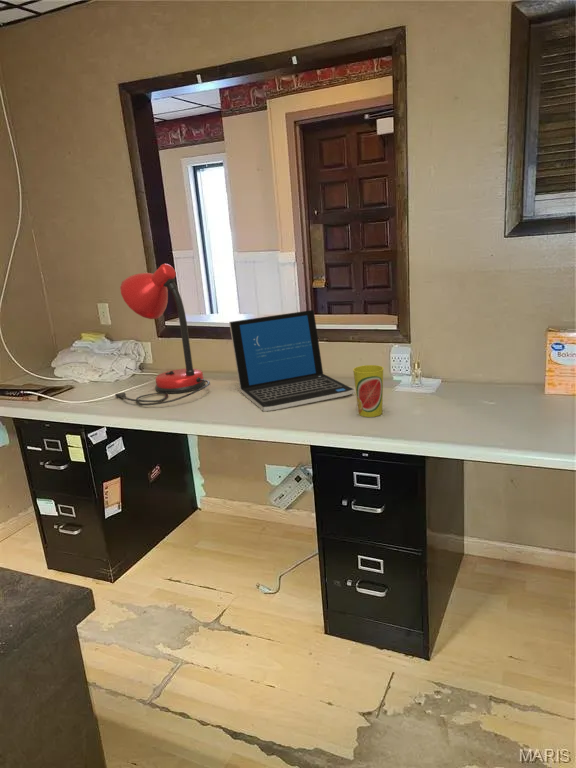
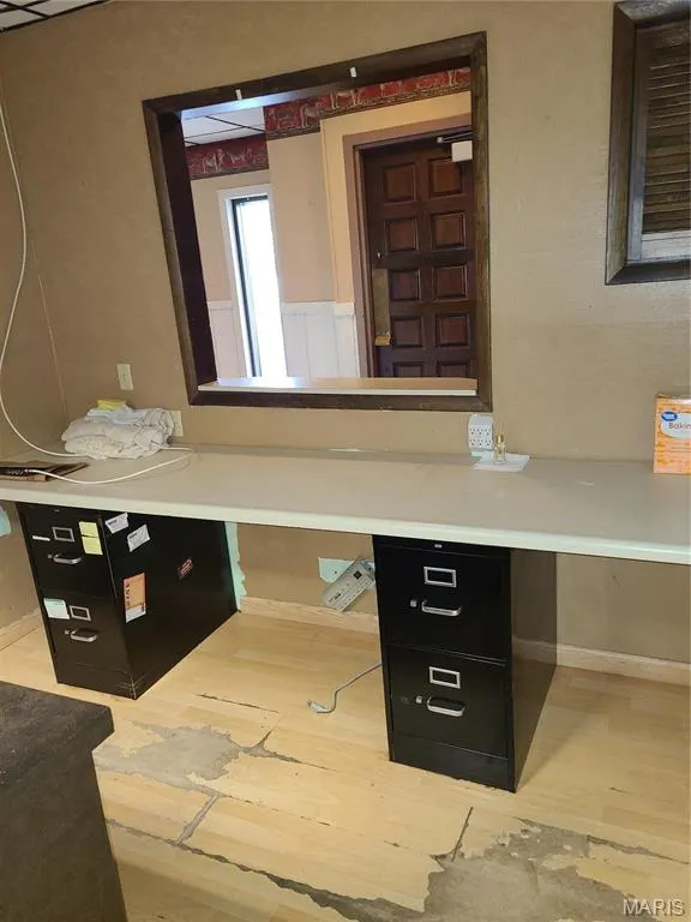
- desk lamp (153, 318)
- cup (369, 391)
- laptop (290, 357)
